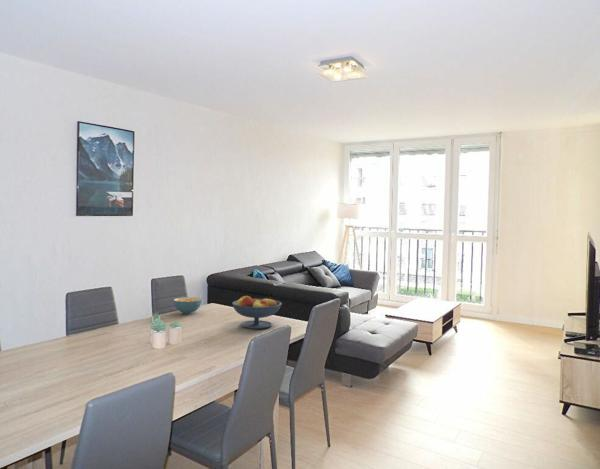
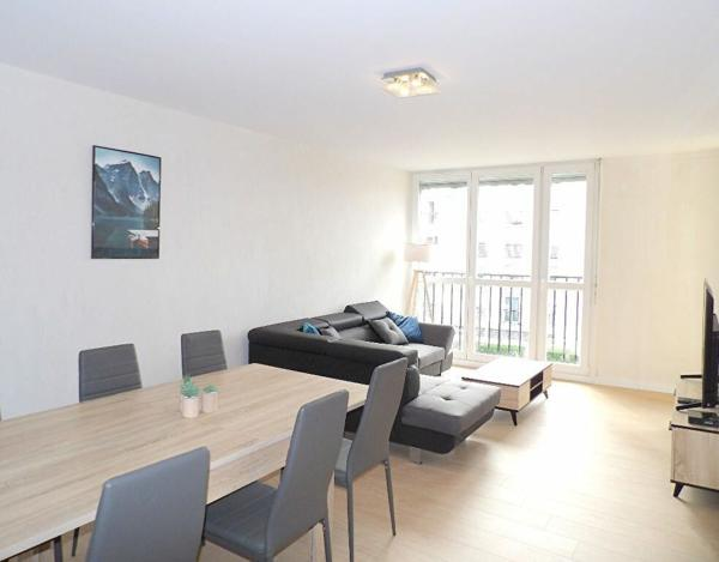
- fruit bowl (256, 310)
- cereal bowl (187, 306)
